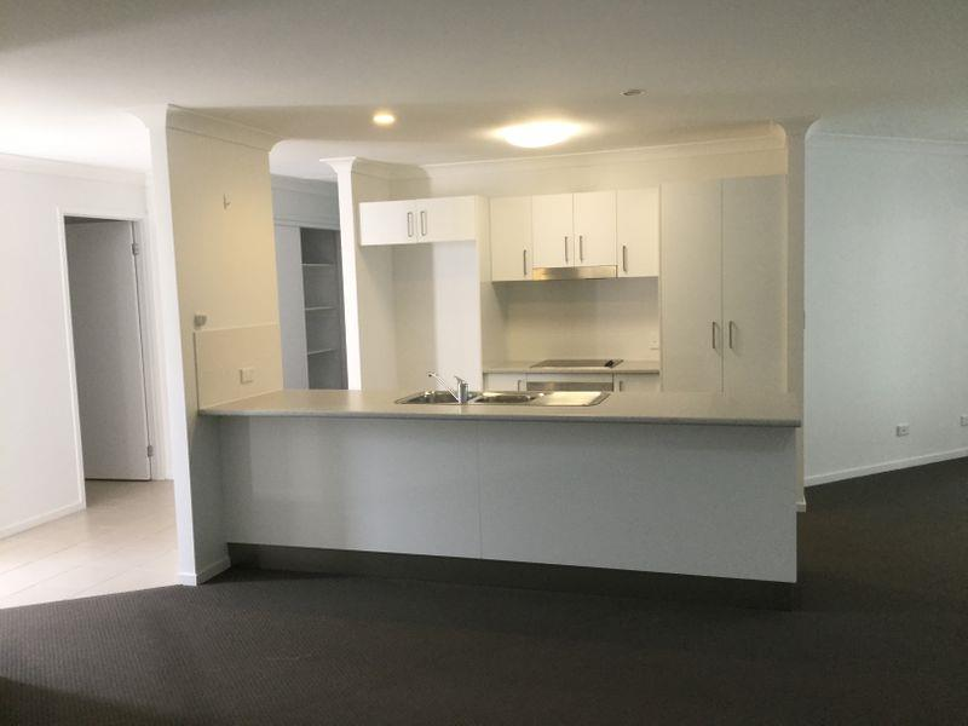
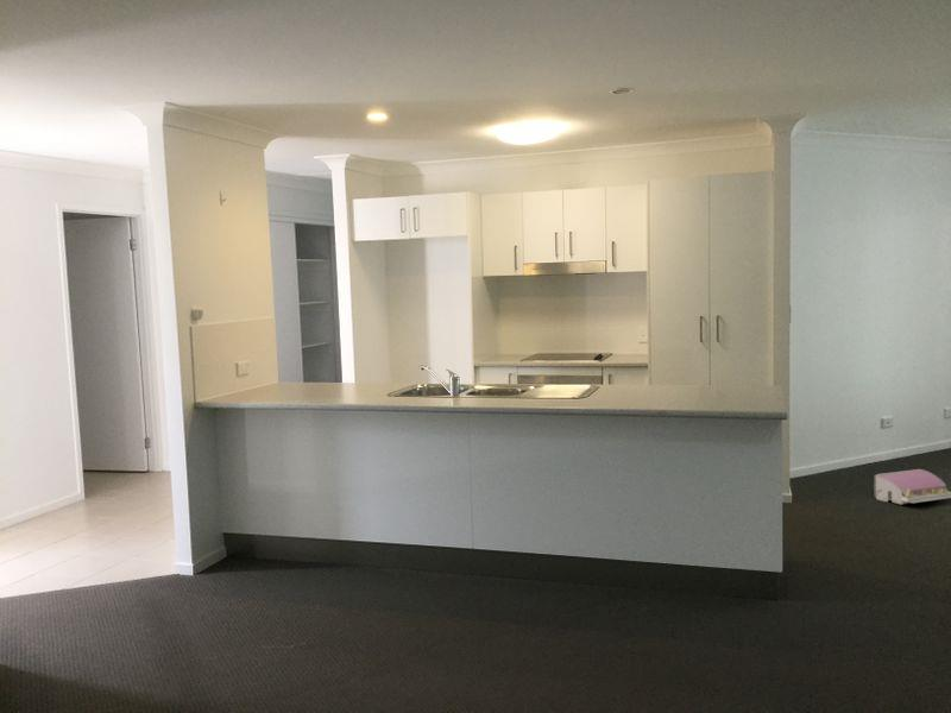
+ air purifier (918, 486)
